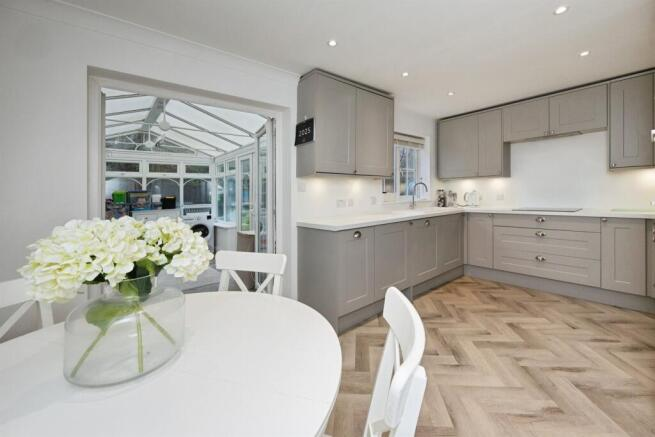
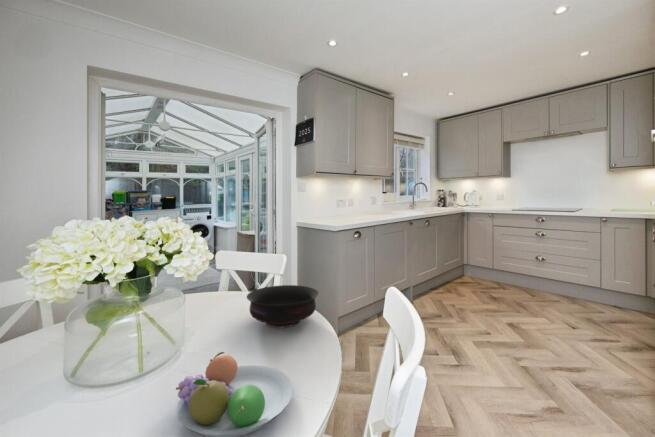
+ bowl (283, 307)
+ fruit bowl (236, 385)
